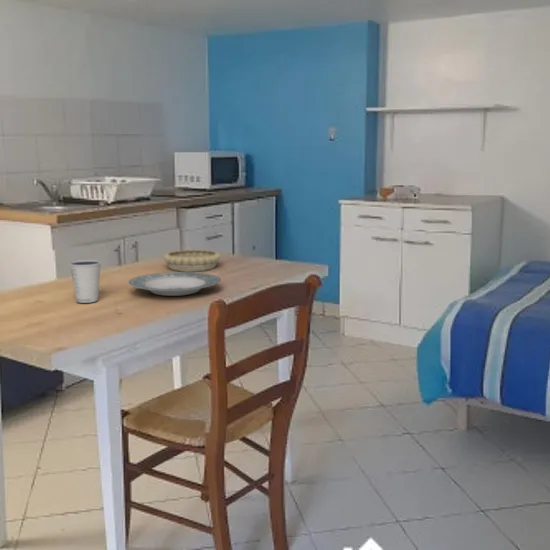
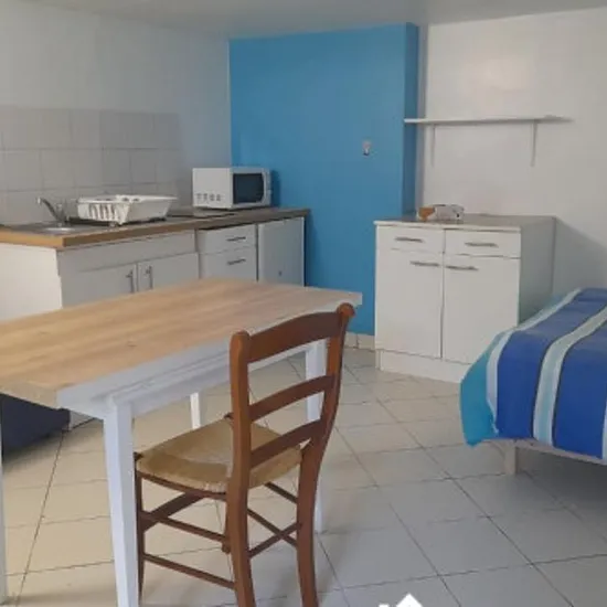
- decorative bowl (192, 260)
- plate (175, 285)
- dixie cup (86, 281)
